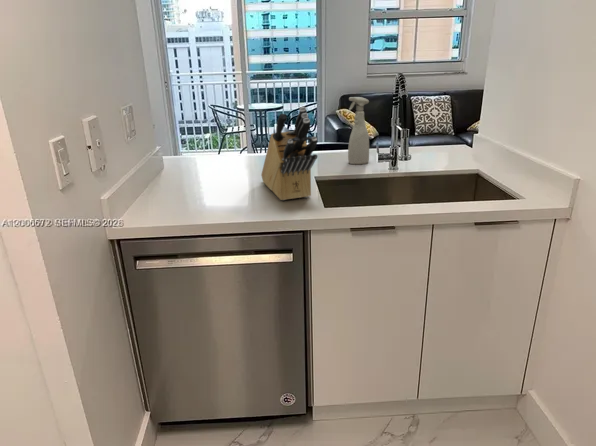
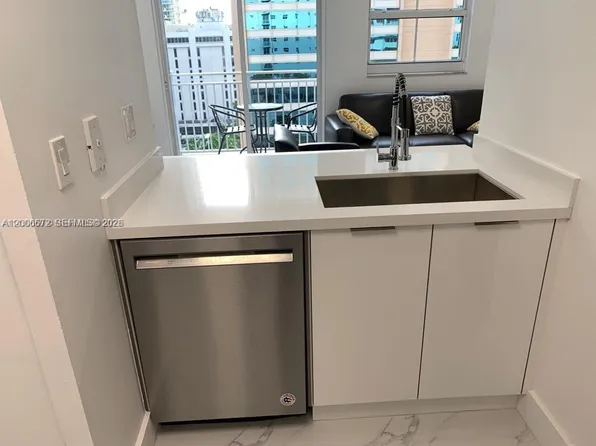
- knife block (287, 149)
- spray bottle (359, 130)
